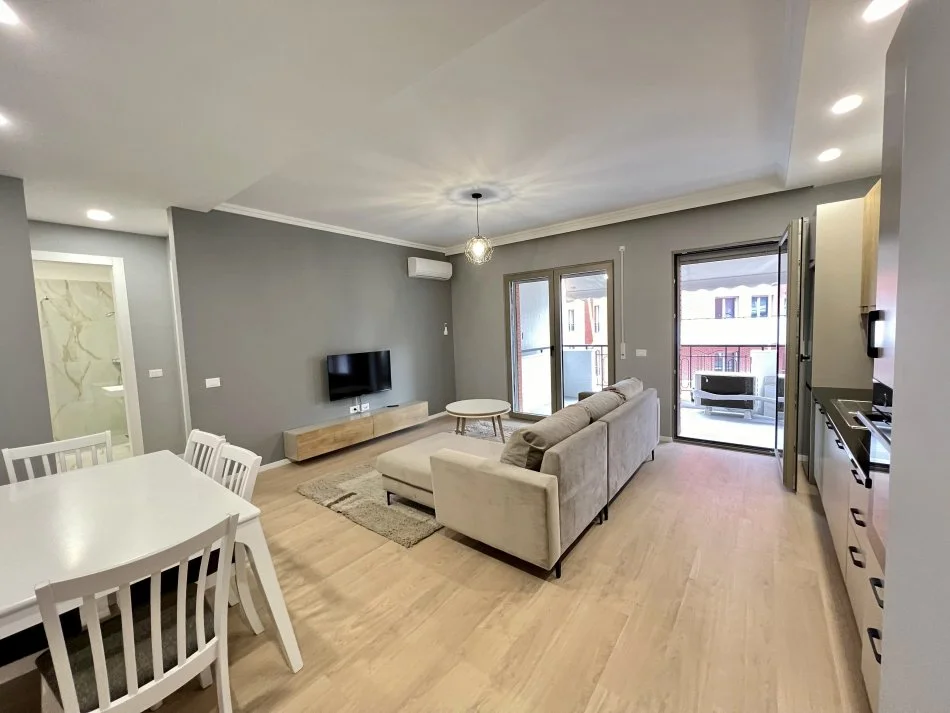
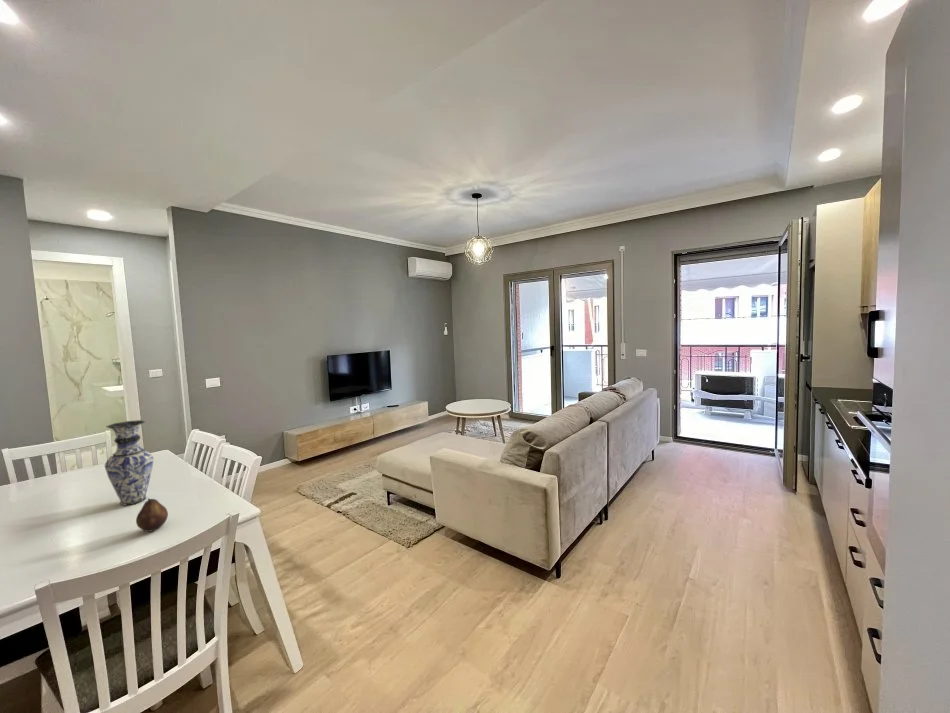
+ vase (129, 462)
+ fruit (152, 513)
